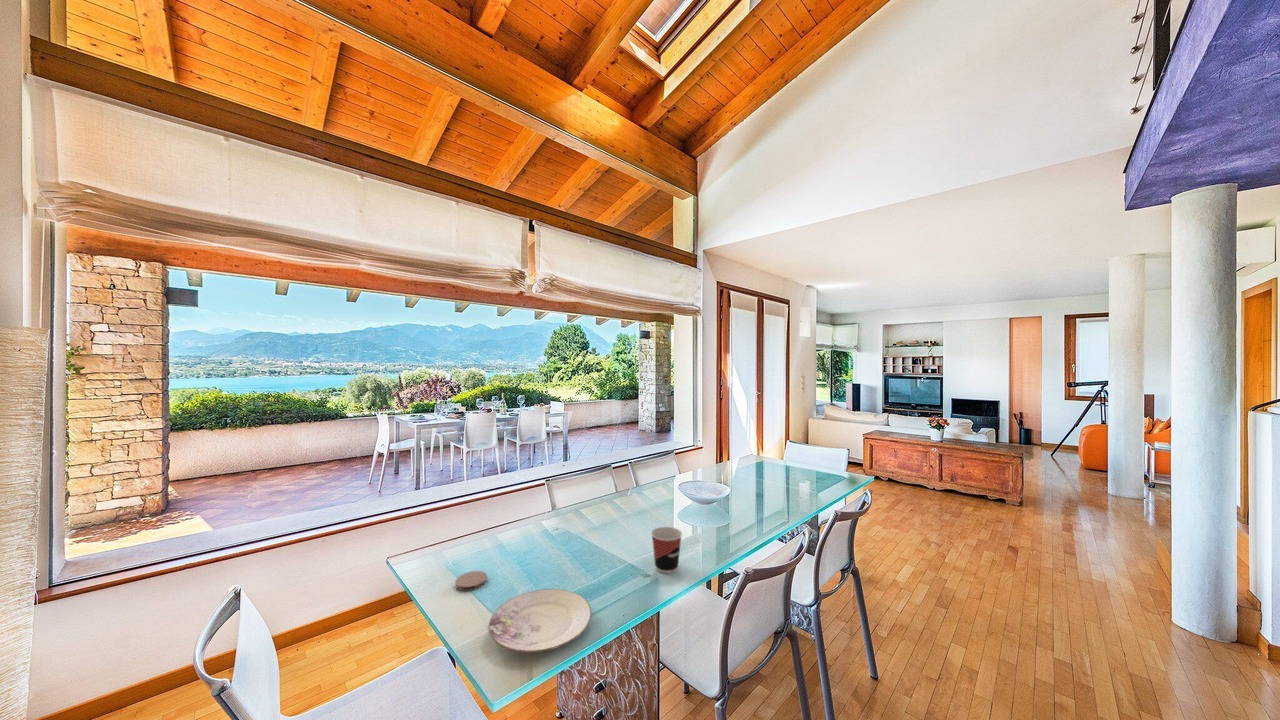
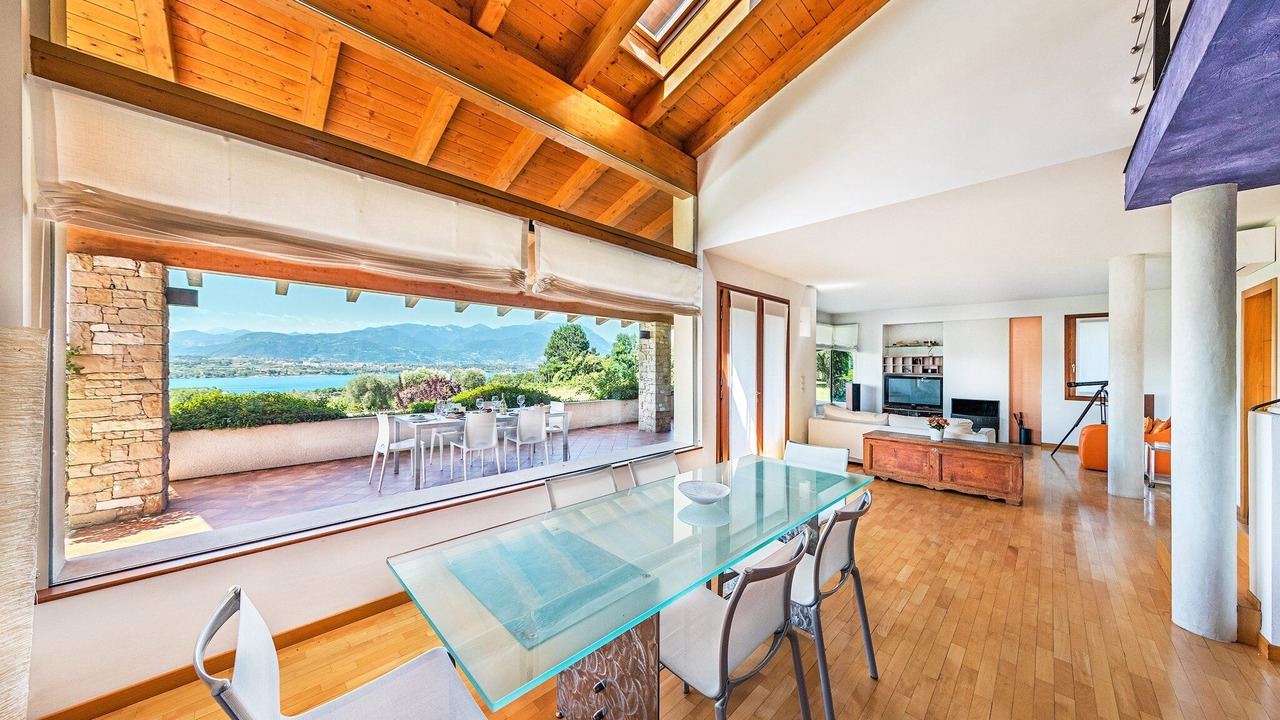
- coaster (471, 580)
- plate (541, 621)
- cup (666, 550)
